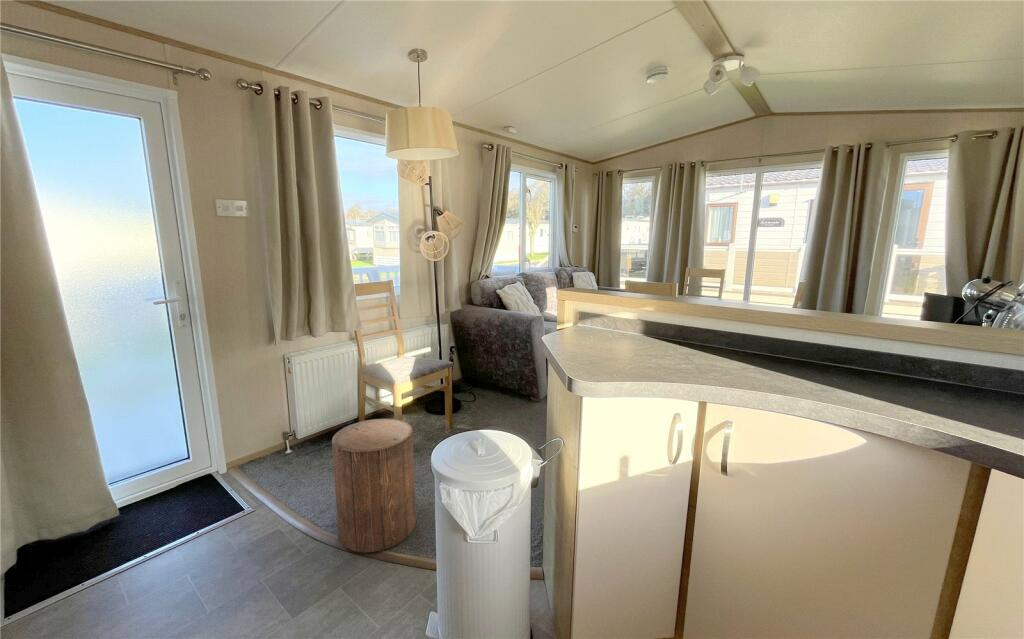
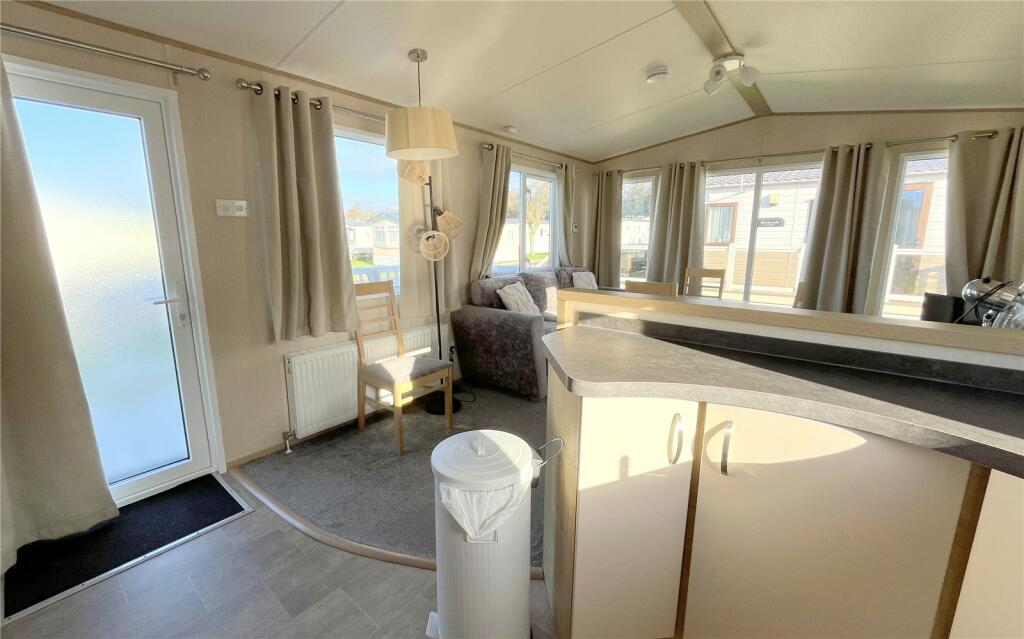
- stool (375, 480)
